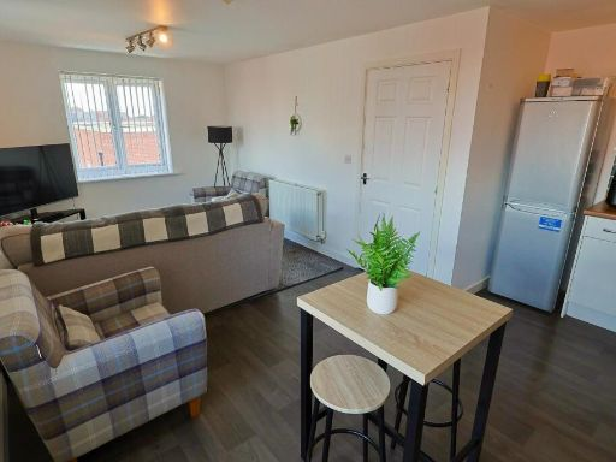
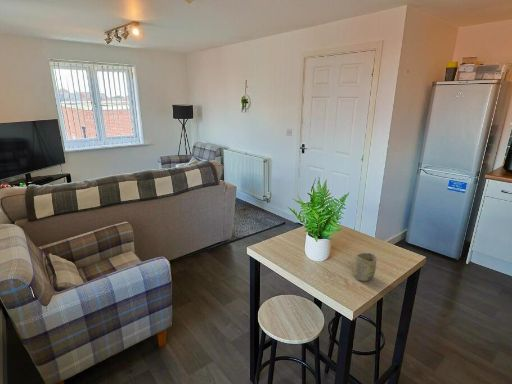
+ cup (364, 266)
